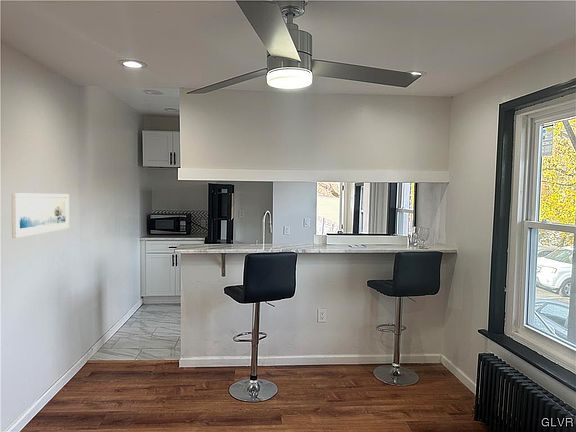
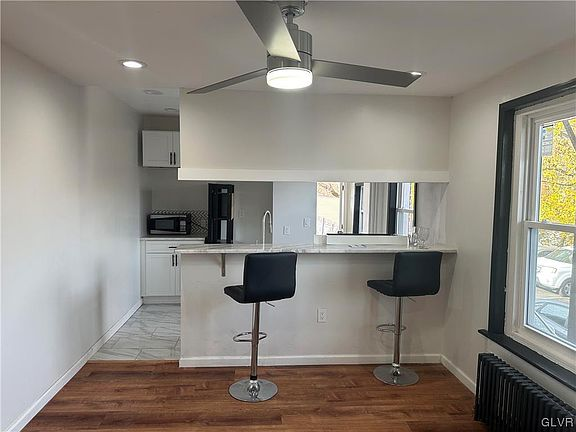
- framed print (44, 213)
